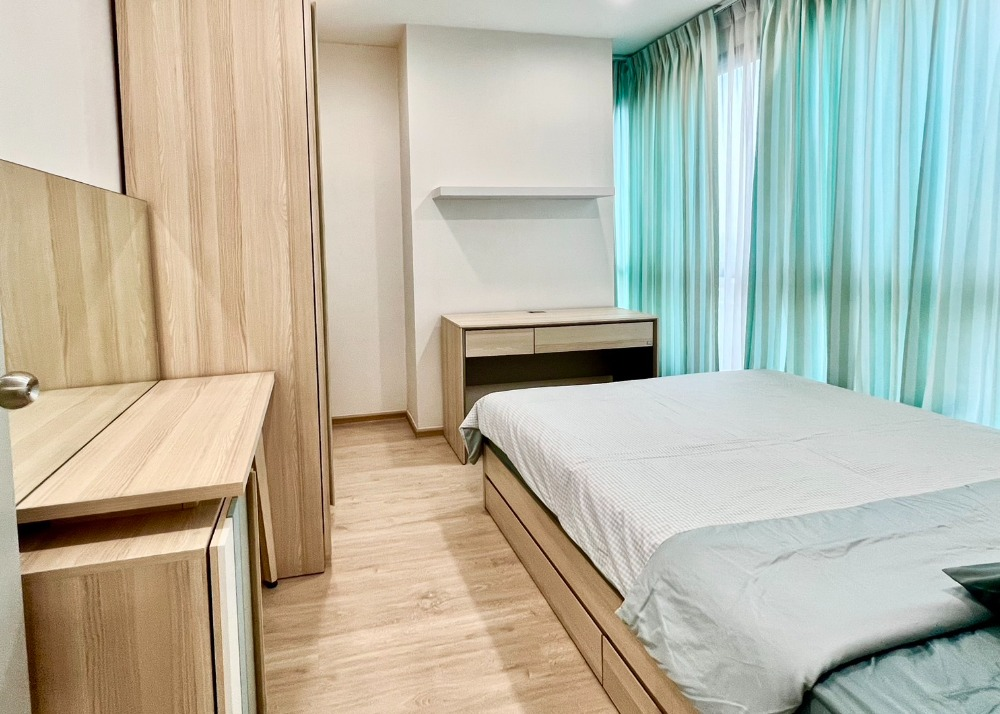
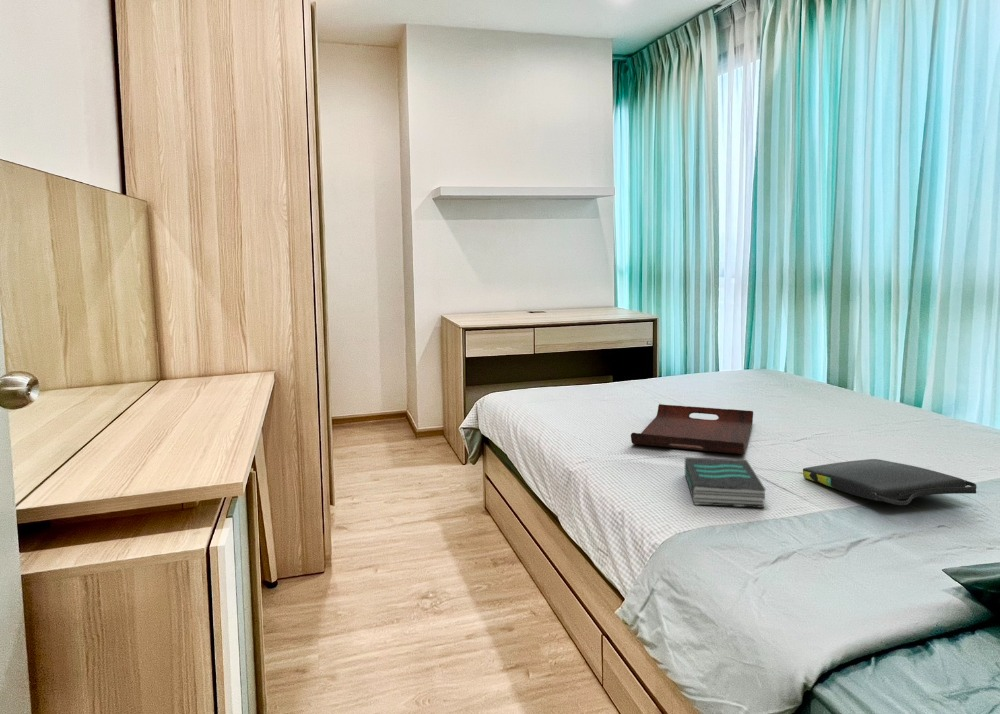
+ book (721, 481)
+ serving tray (695, 427)
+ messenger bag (887, 481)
